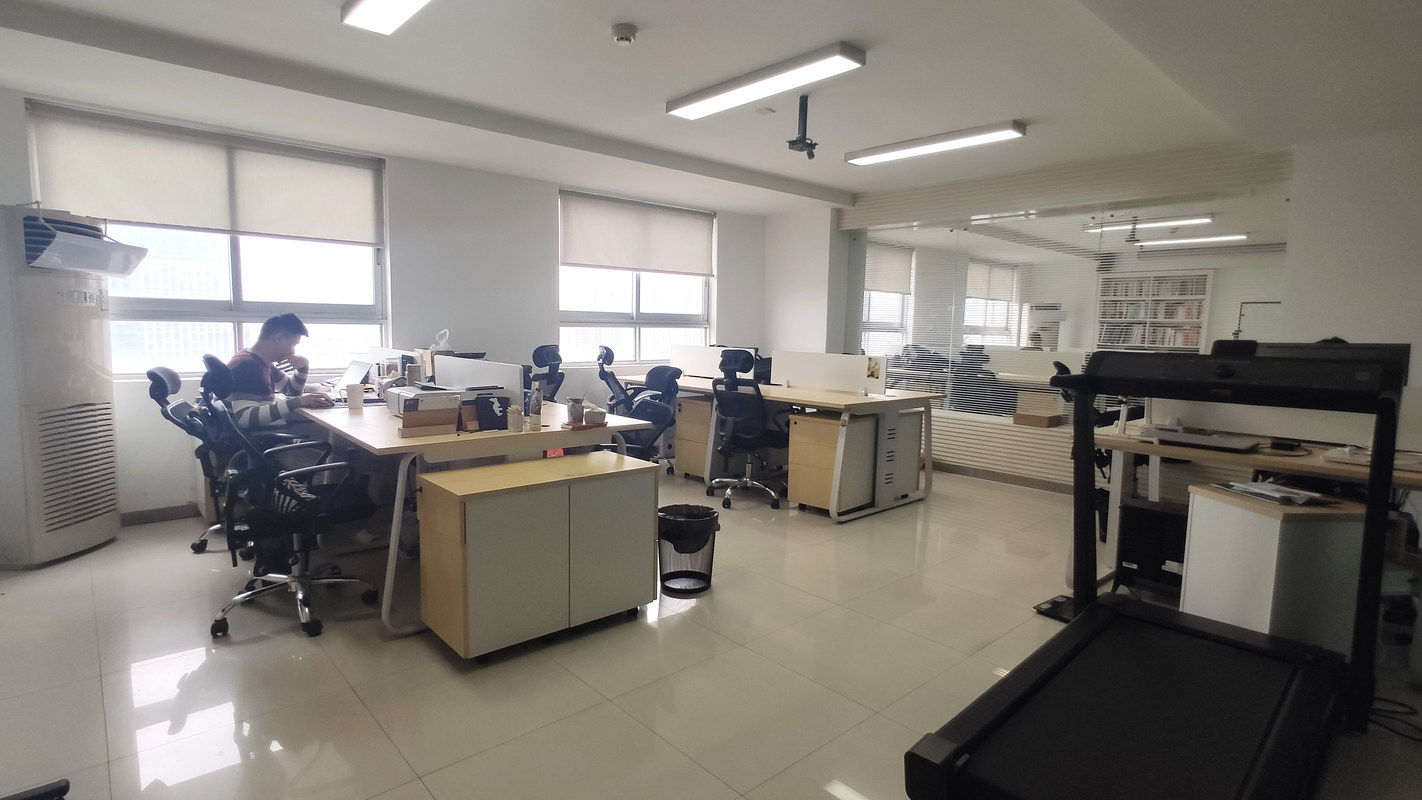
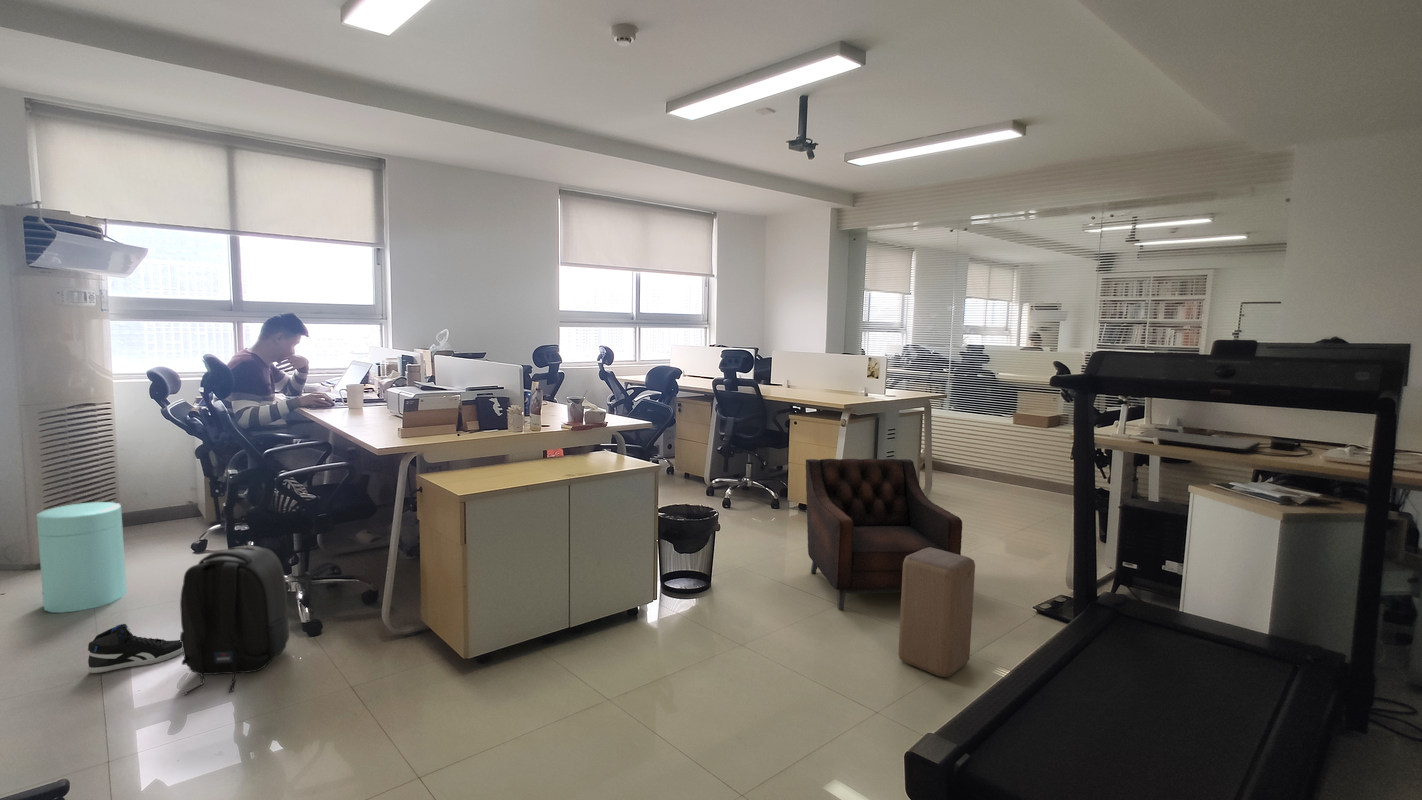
+ armchair (876, 526)
+ sneaker (138, 642)
+ trash can (84, 552)
+ backpack (232, 608)
+ stool (936, 609)
